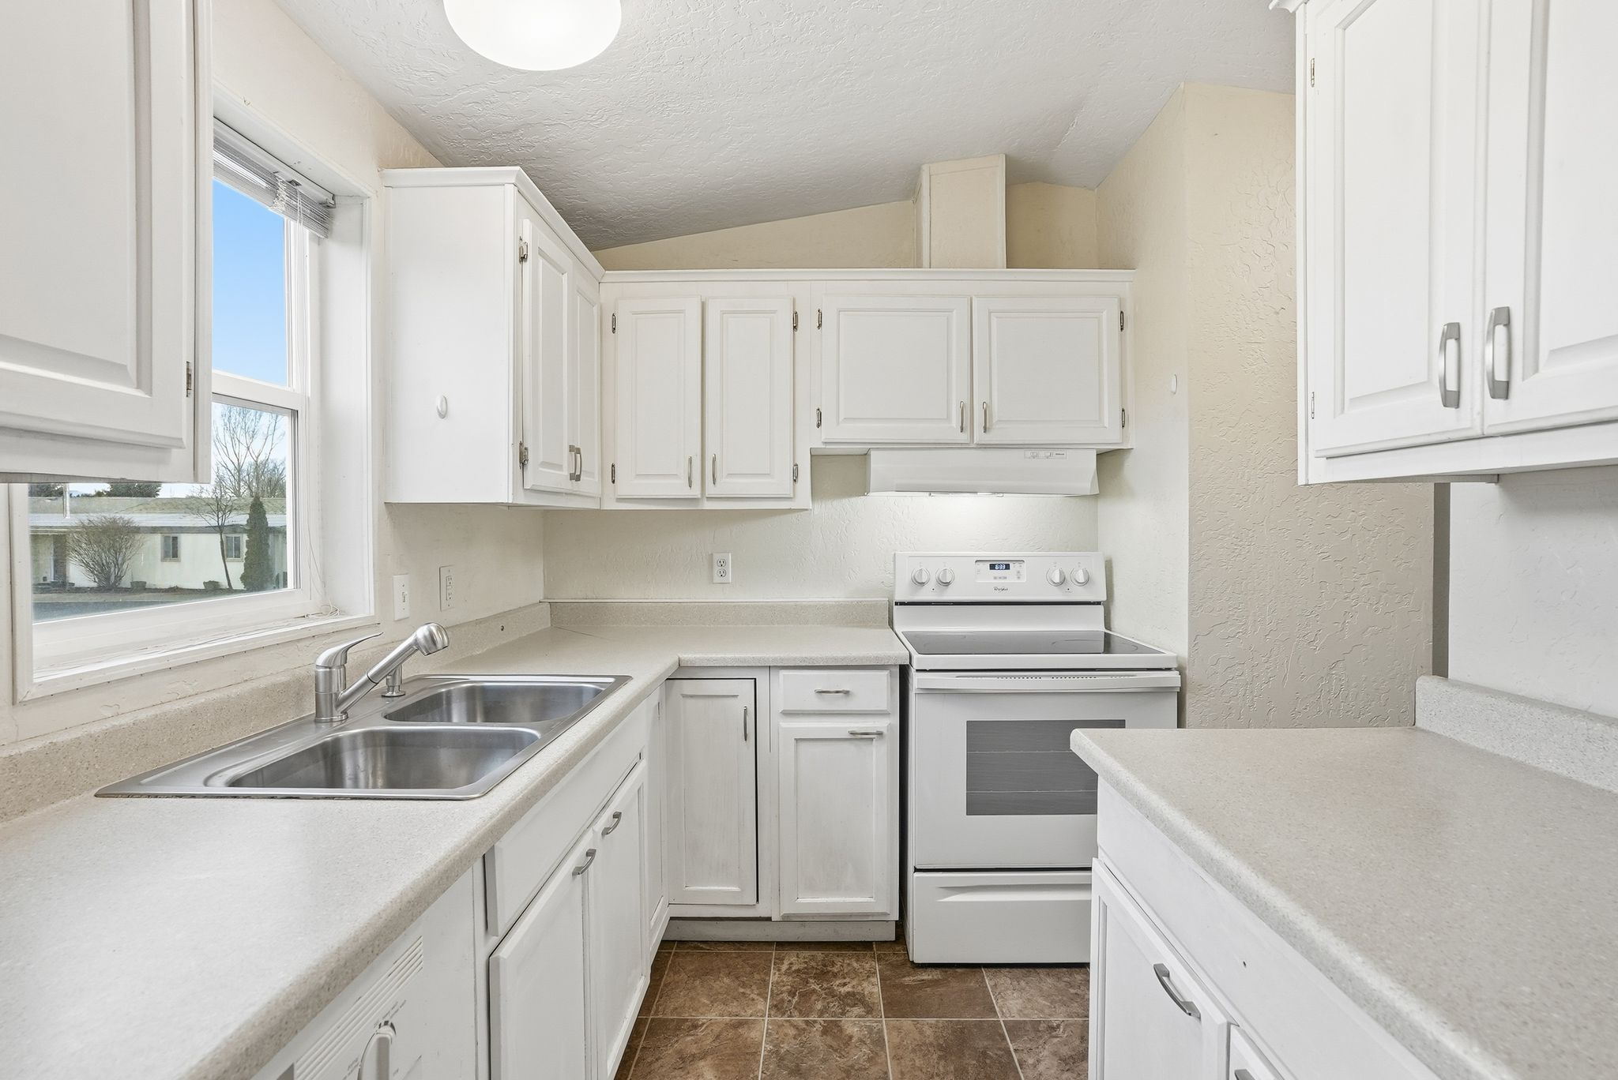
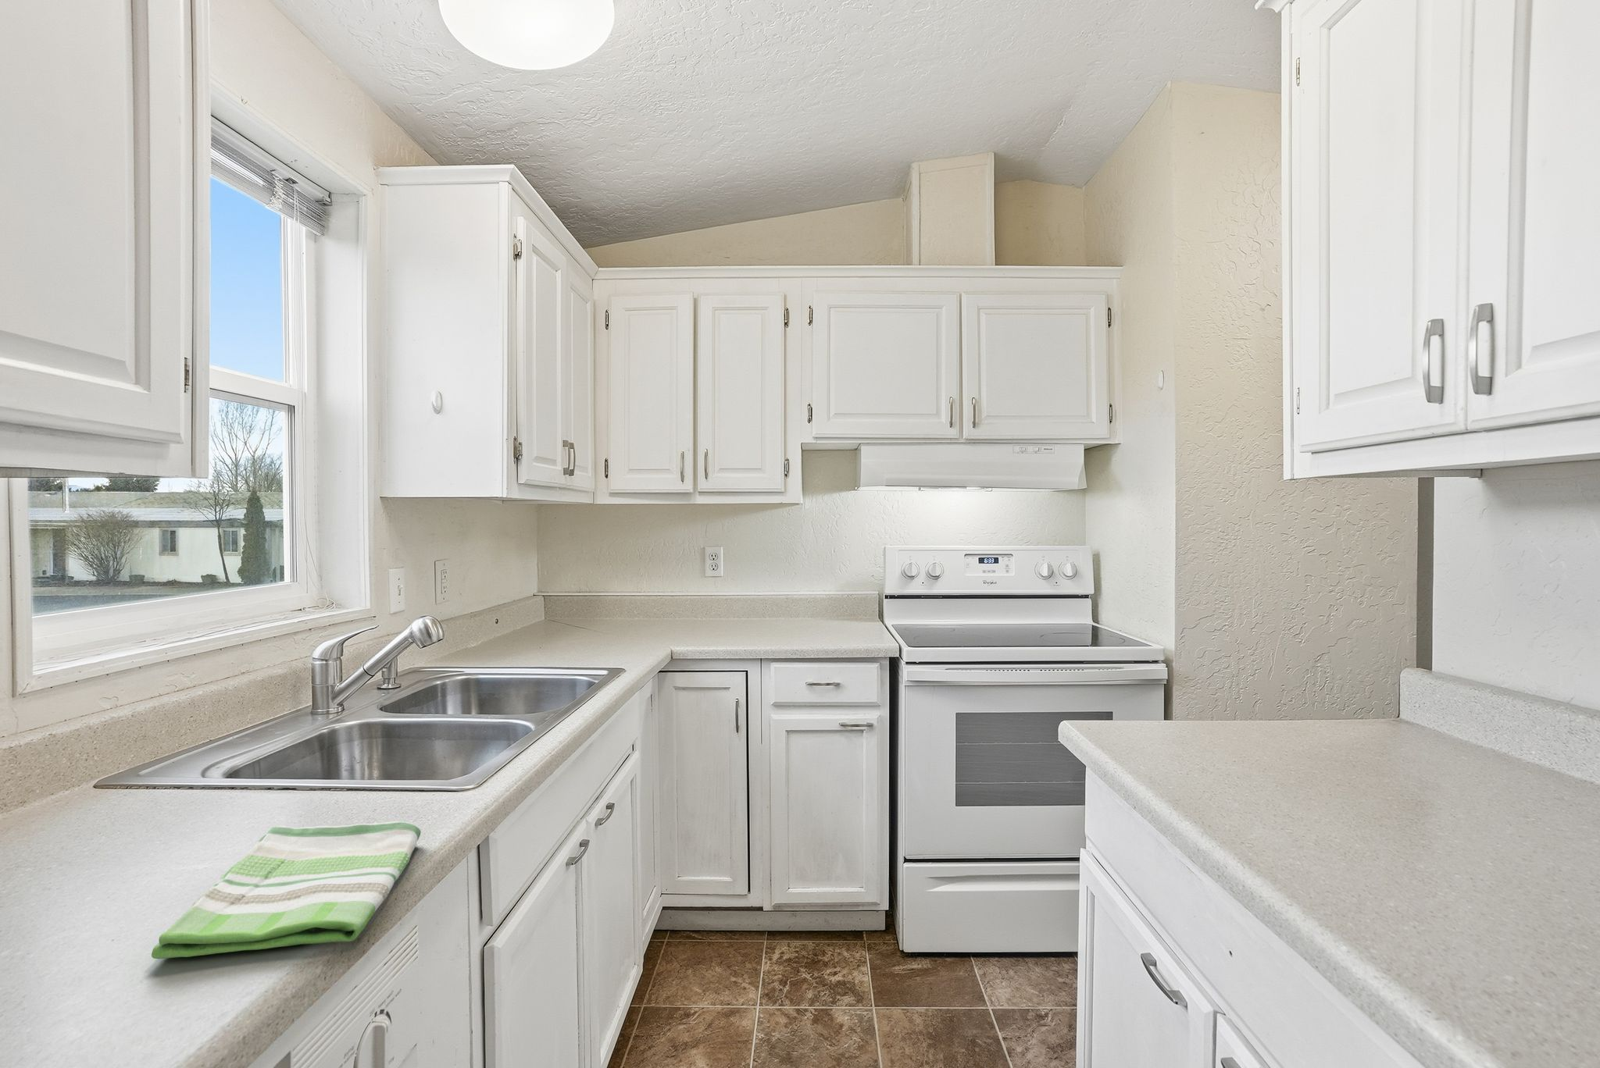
+ dish towel (308, 877)
